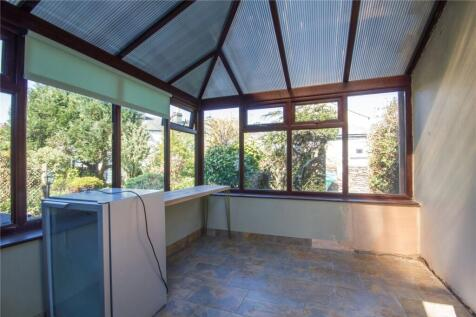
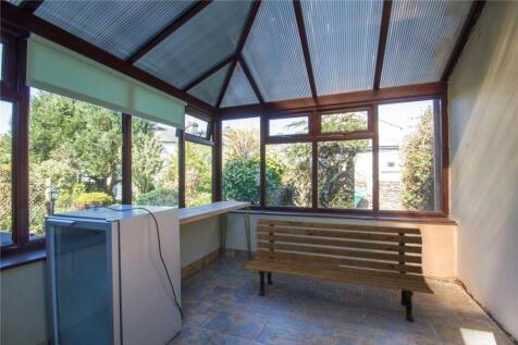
+ park bench (329, 262)
